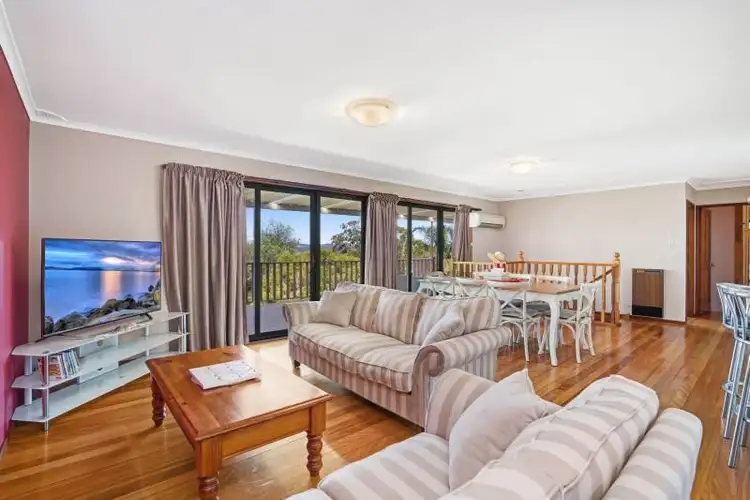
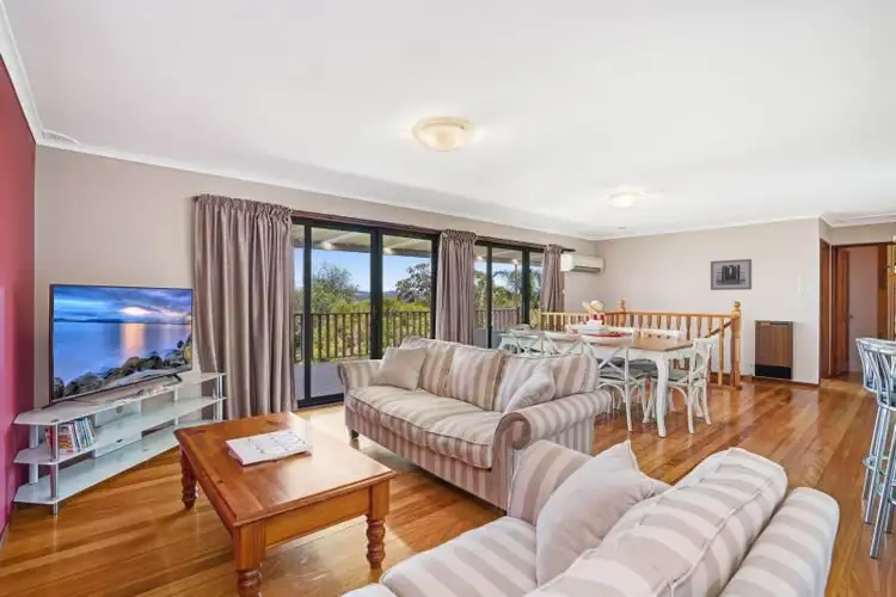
+ wall art (730, 275)
